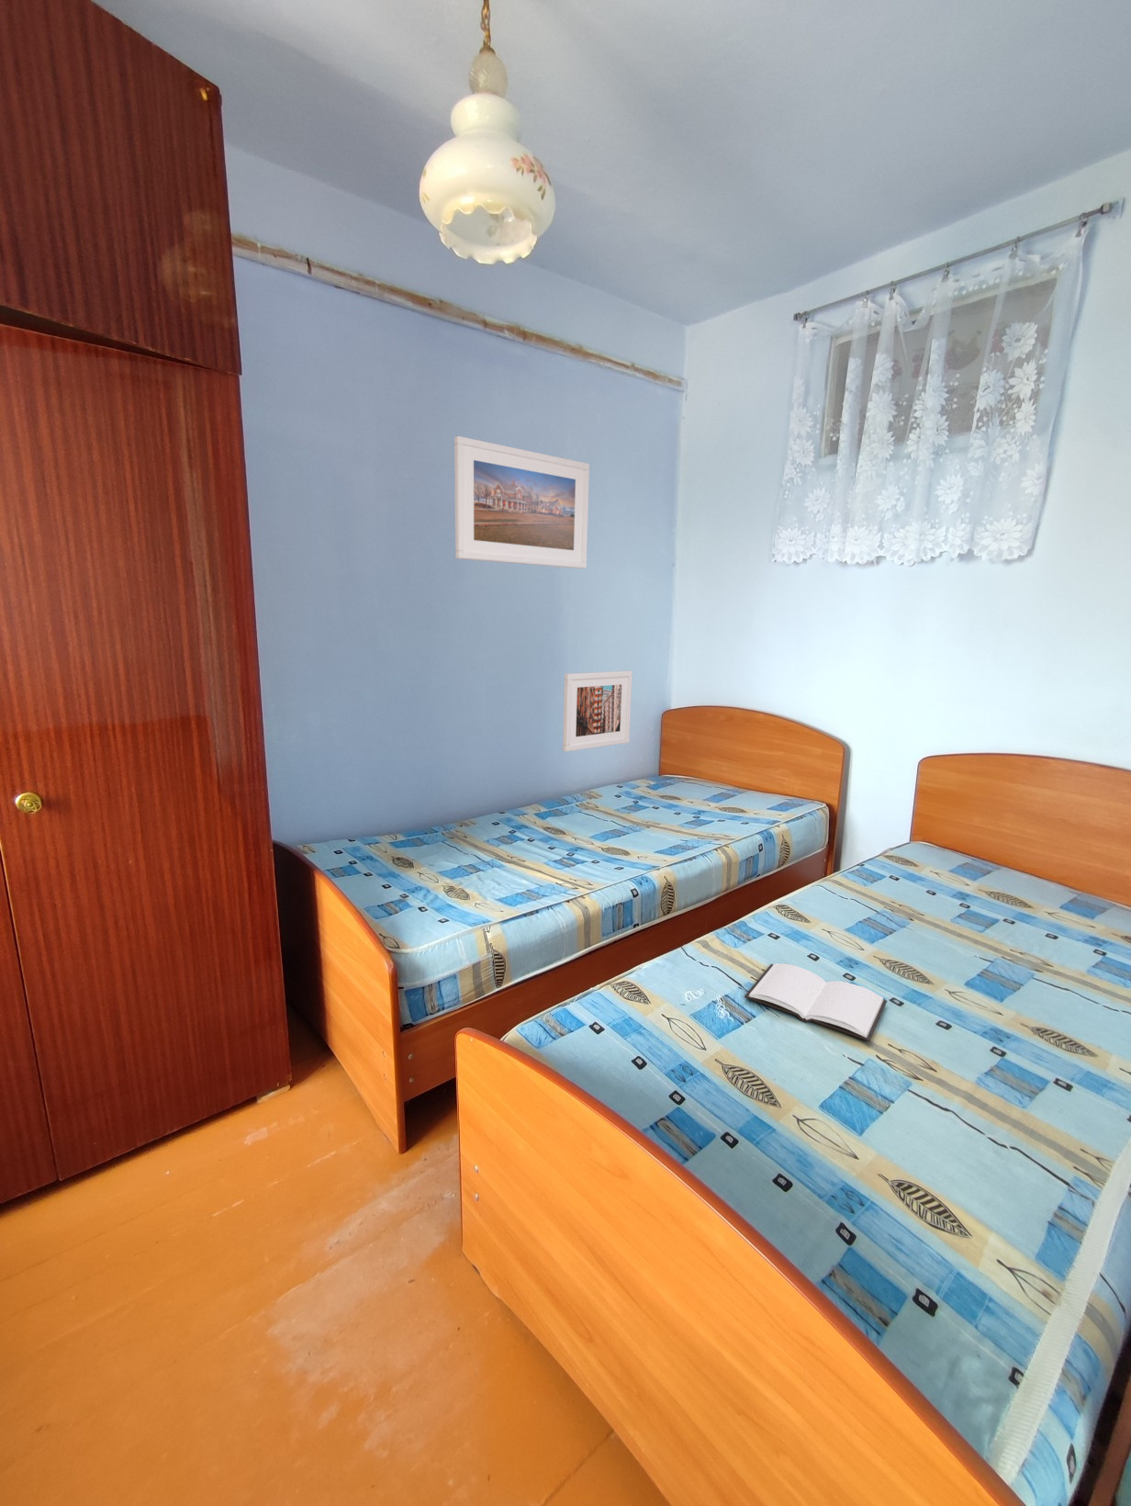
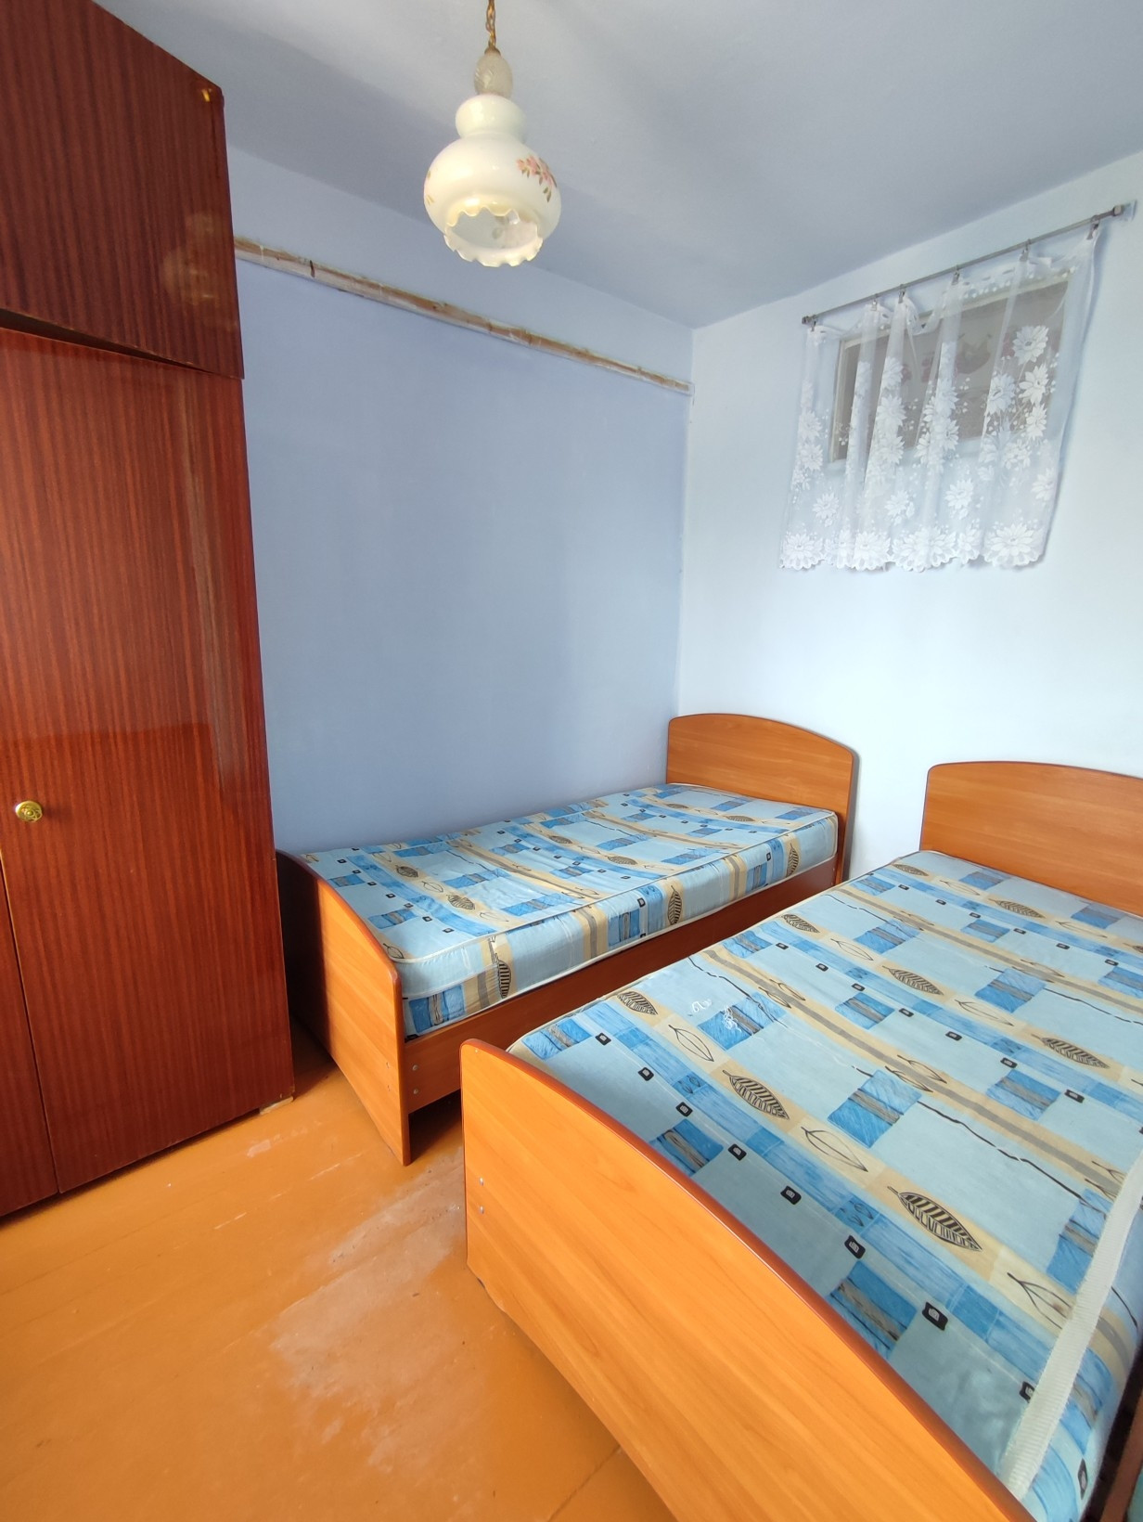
- book (815, 996)
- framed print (526, 508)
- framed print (598, 710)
